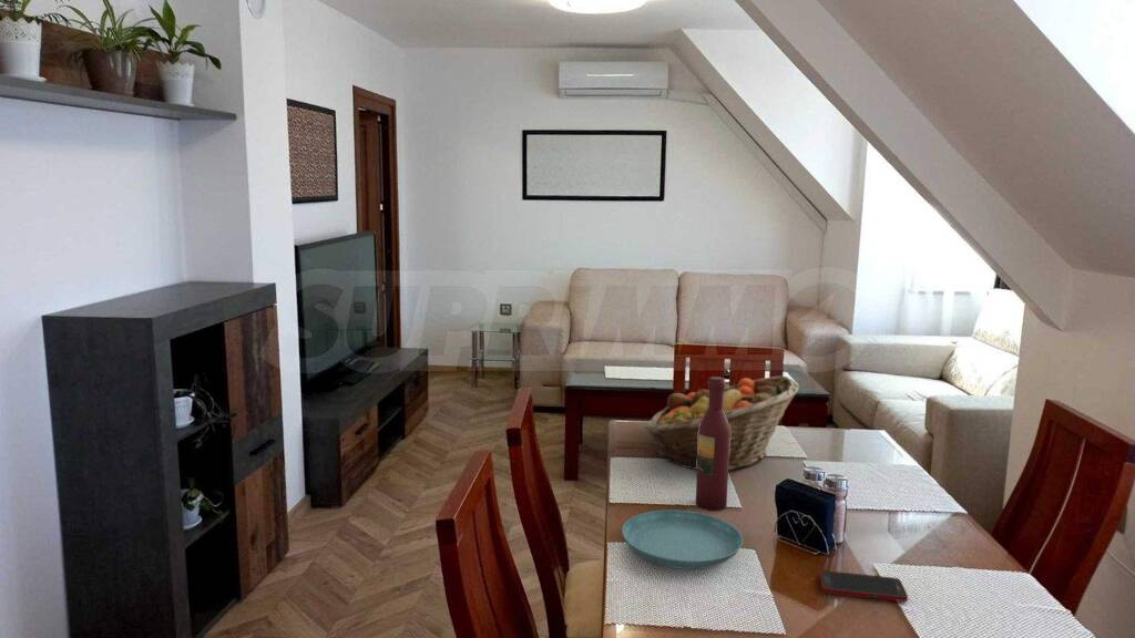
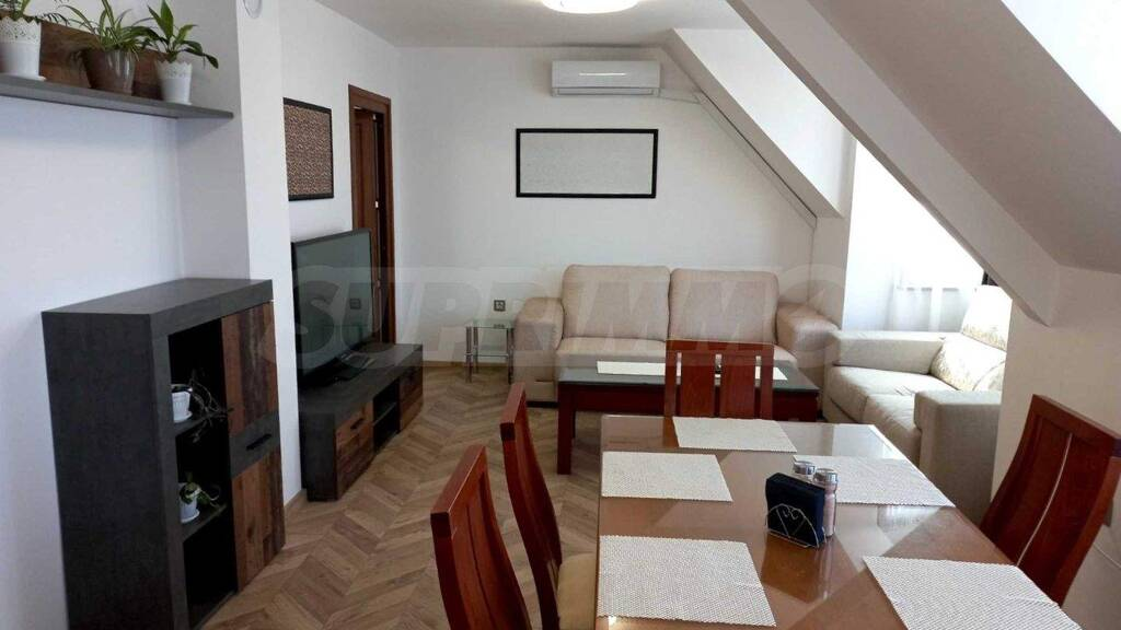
- fruit basket (725, 413)
- wine bottle (714, 442)
- cell phone (861, 585)
- saucer (681, 541)
